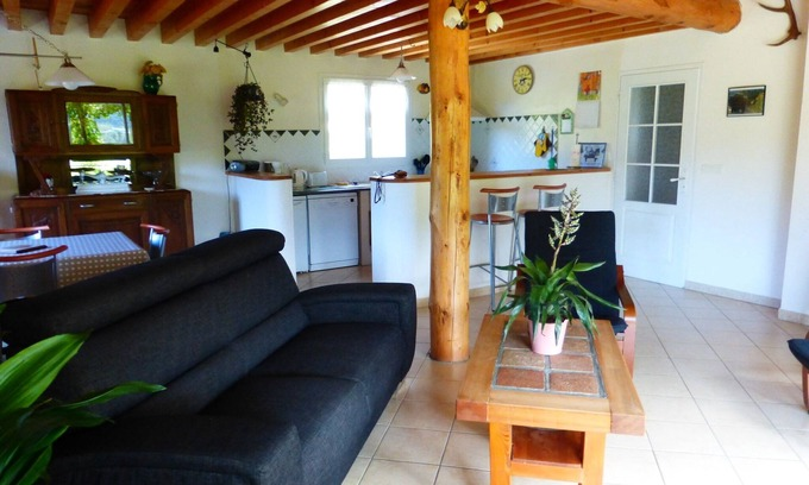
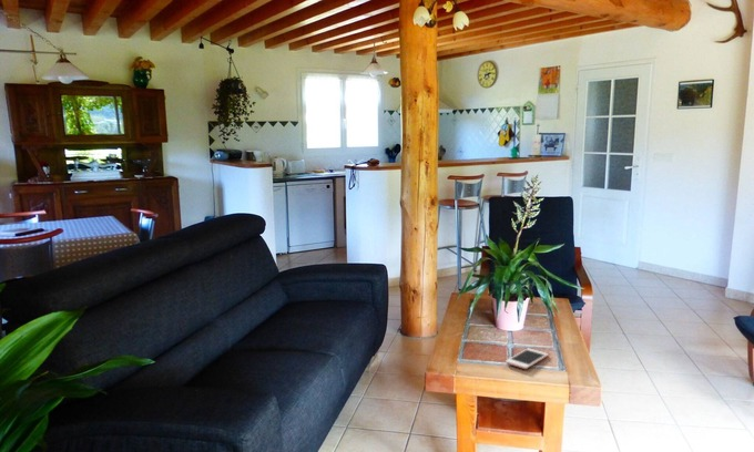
+ cell phone (527, 358)
